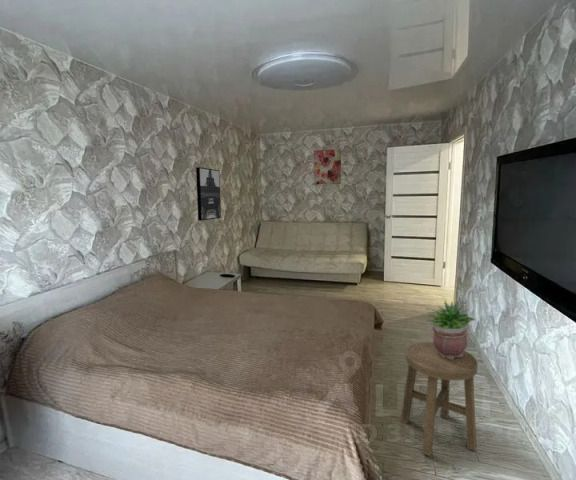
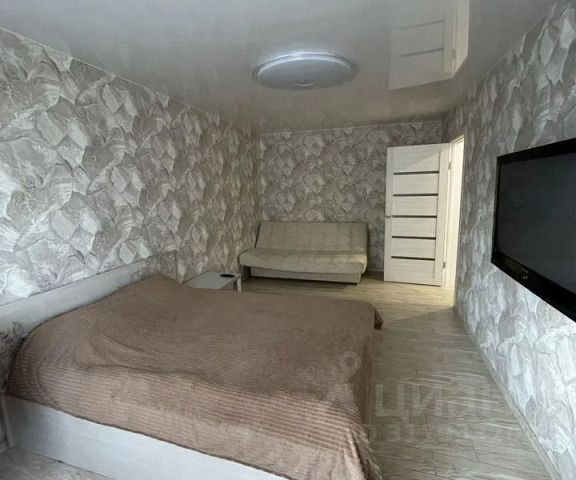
- wall art (209, 194)
- stool (438, 395)
- wall art (327, 167)
- potted plant (448, 328)
